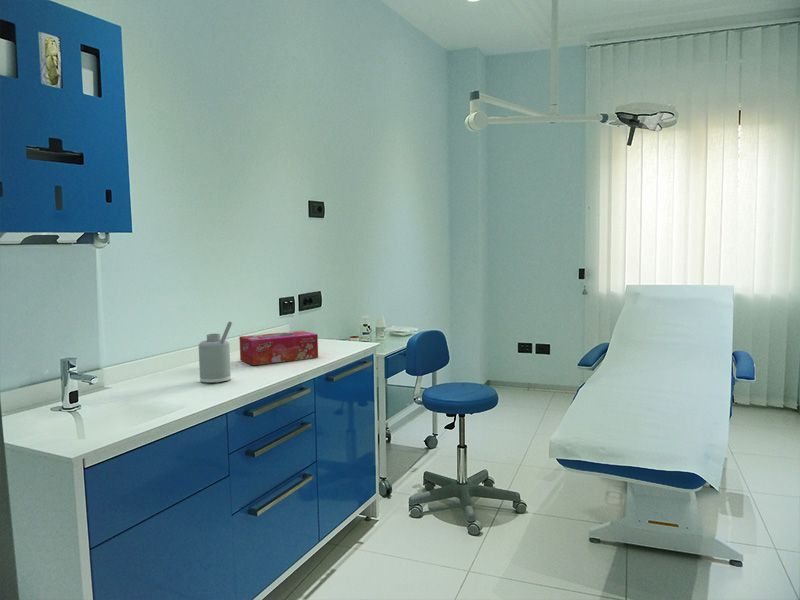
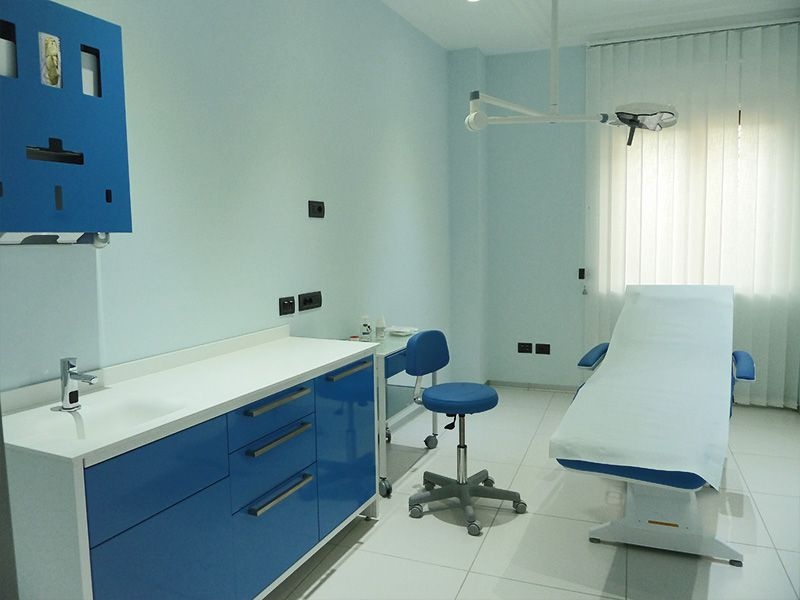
- soap dispenser (218, 350)
- tissue box (279, 347)
